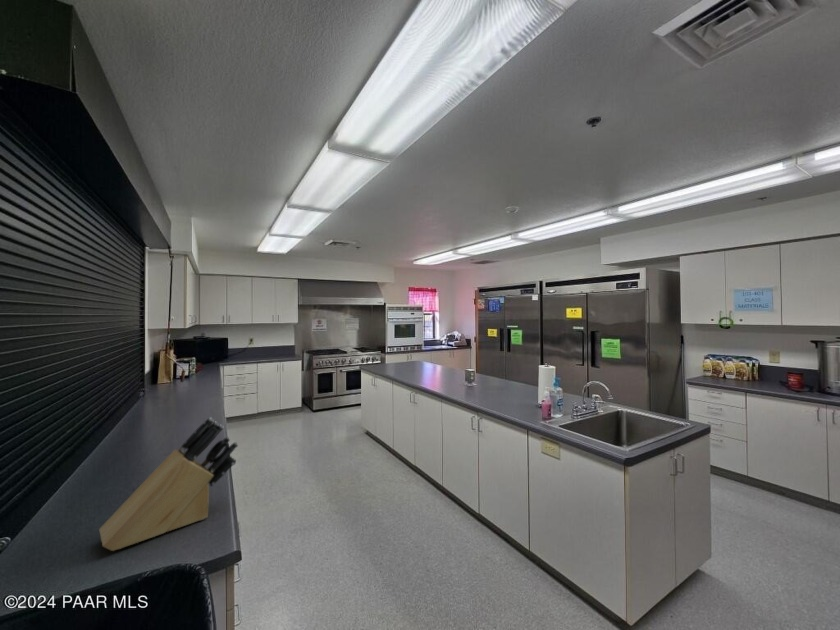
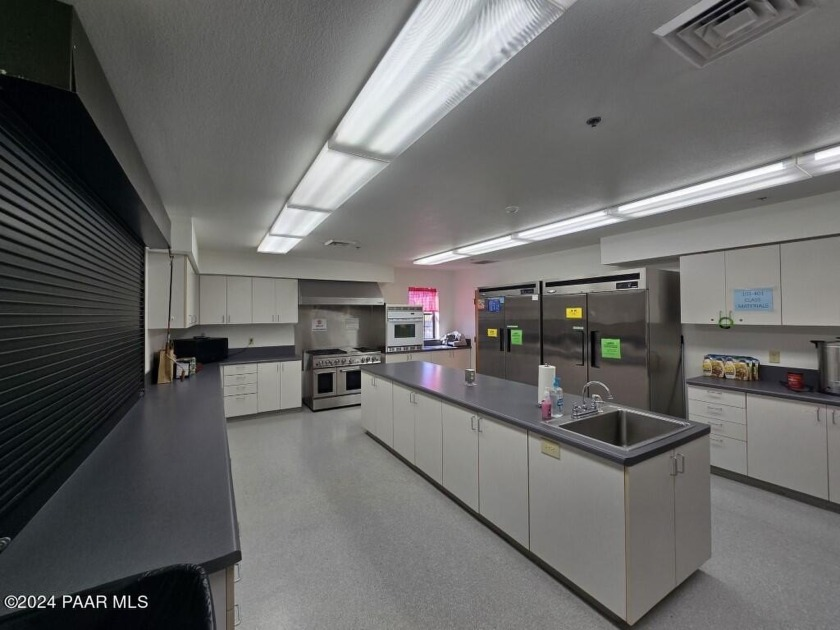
- knife block (175, 474)
